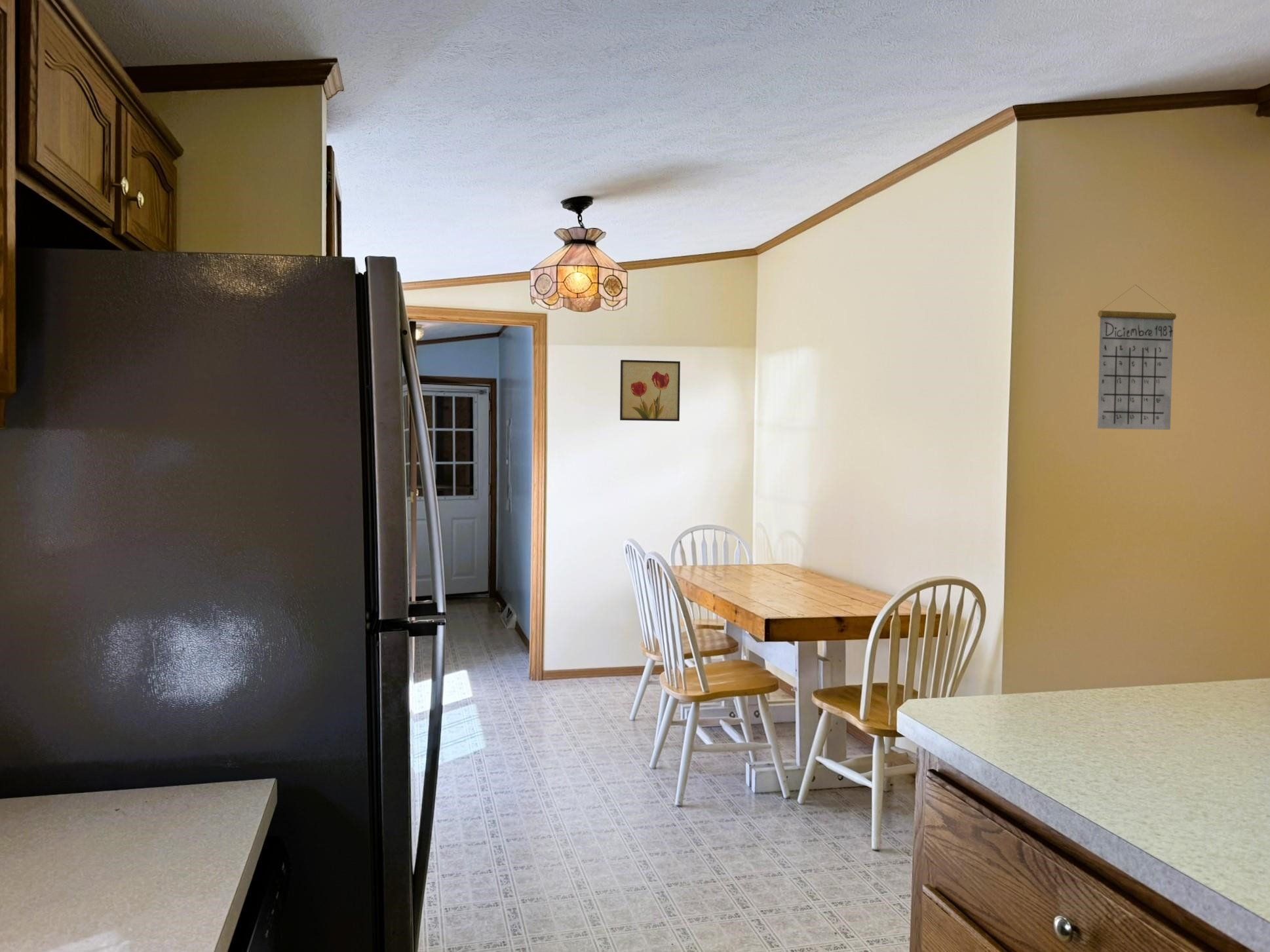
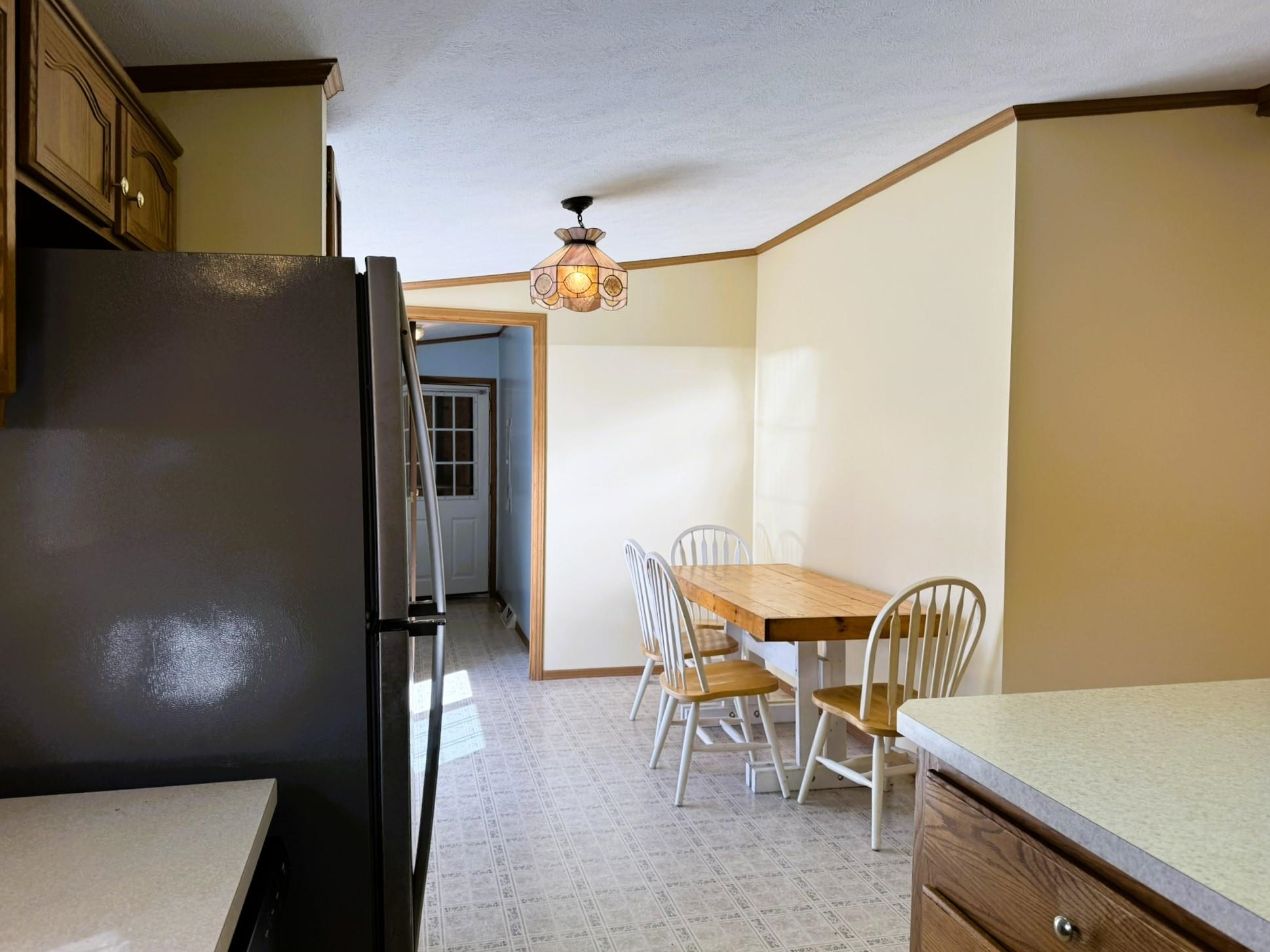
- wall art (649, 390)
- calendar (1136, 356)
